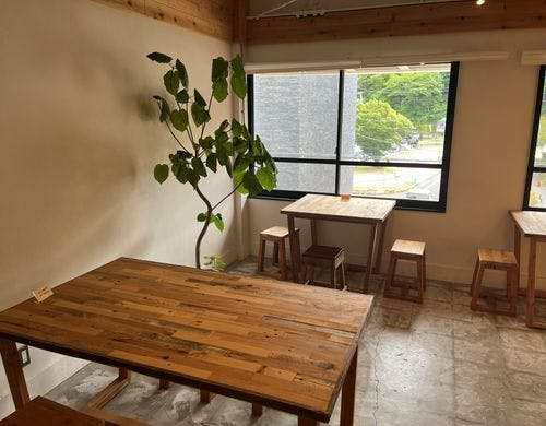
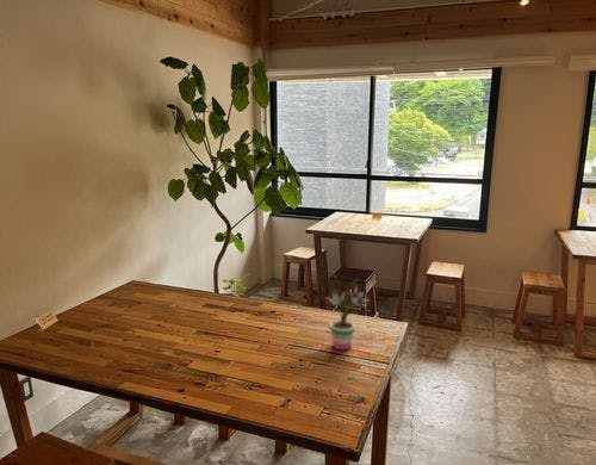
+ potted plant (346, 308)
